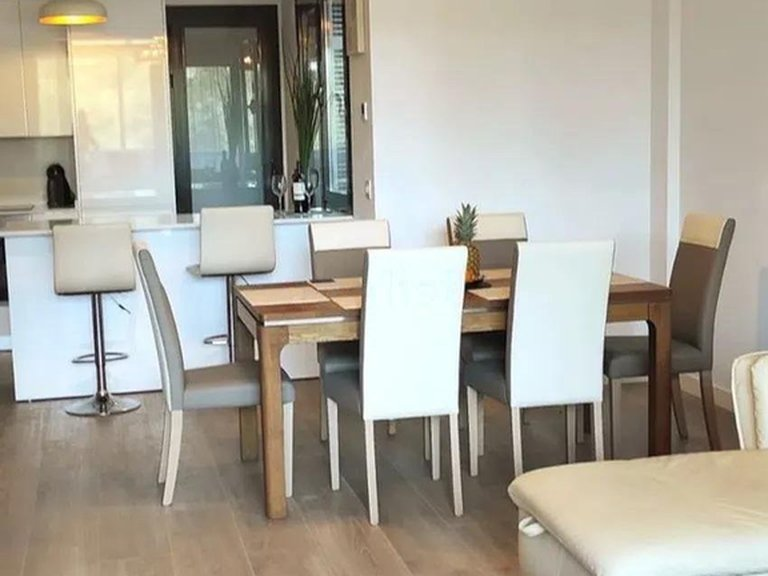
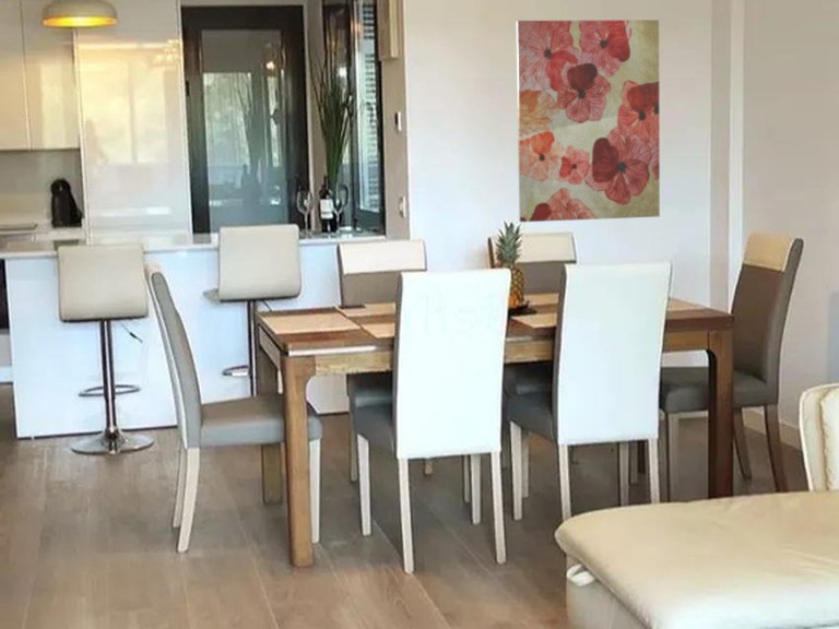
+ wall art (589, 120)
